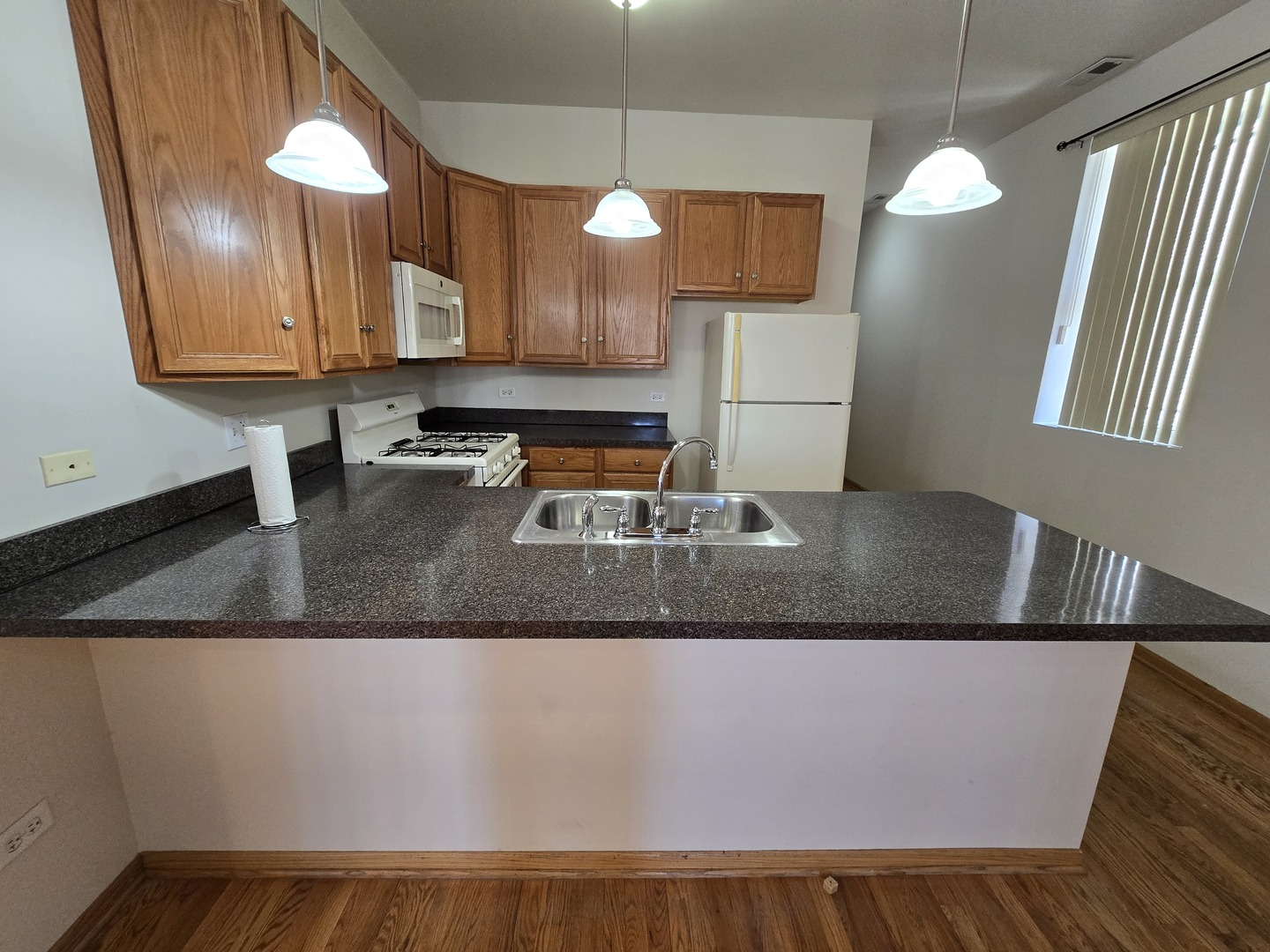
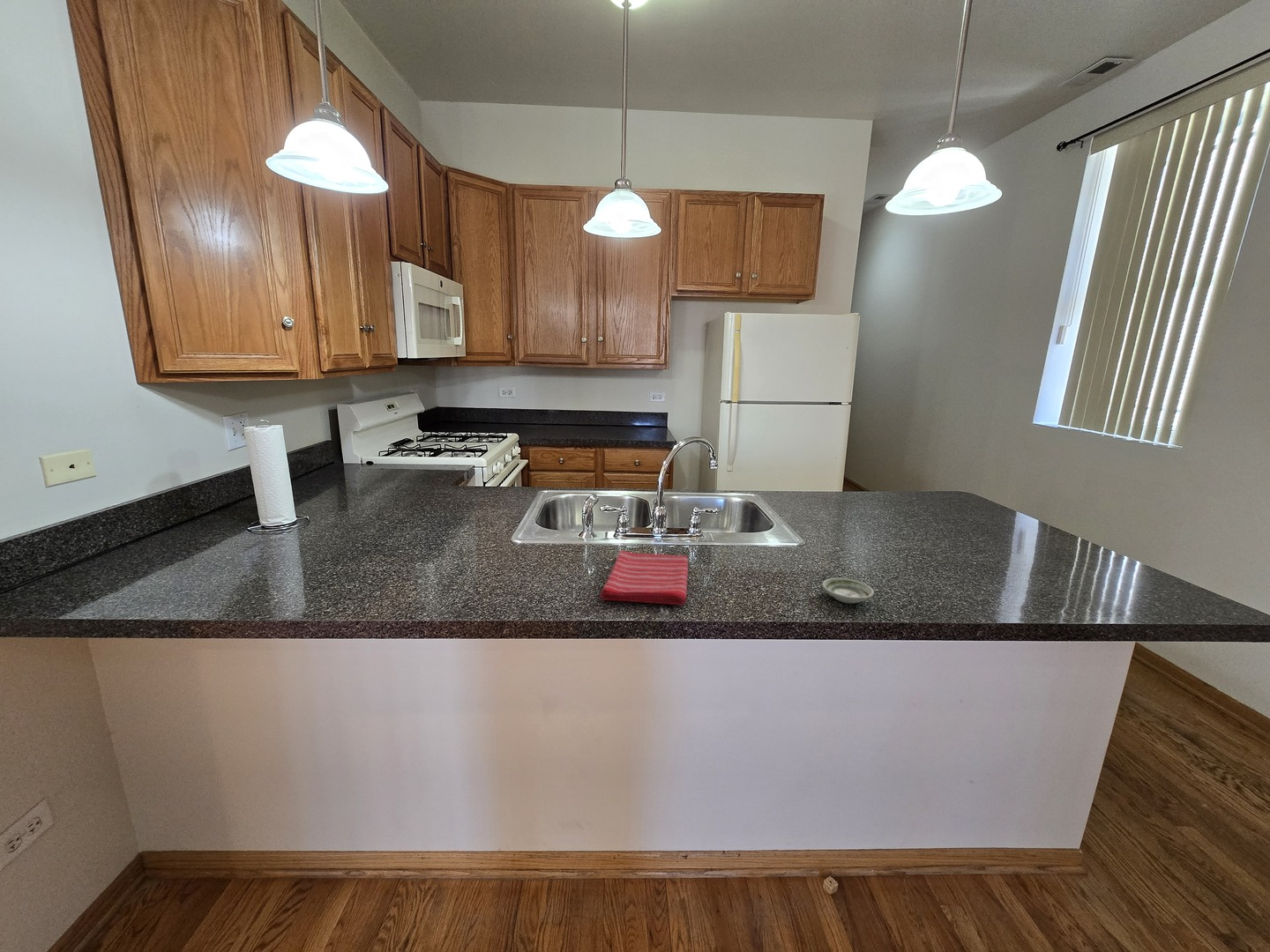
+ saucer (847, 592)
+ dish towel (647, 574)
